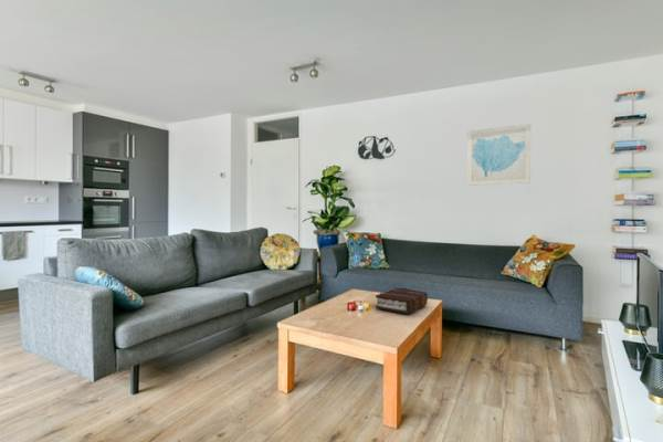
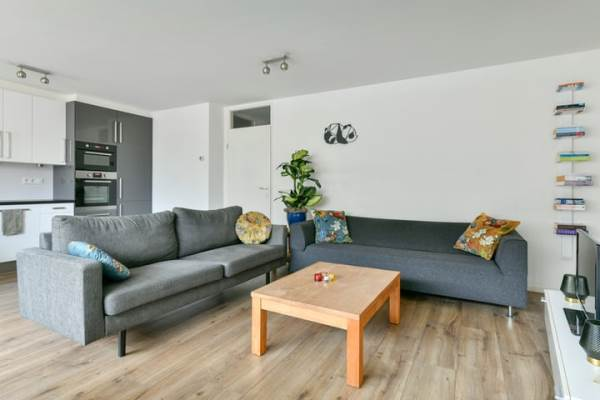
- book (404, 298)
- wall art (497, 156)
